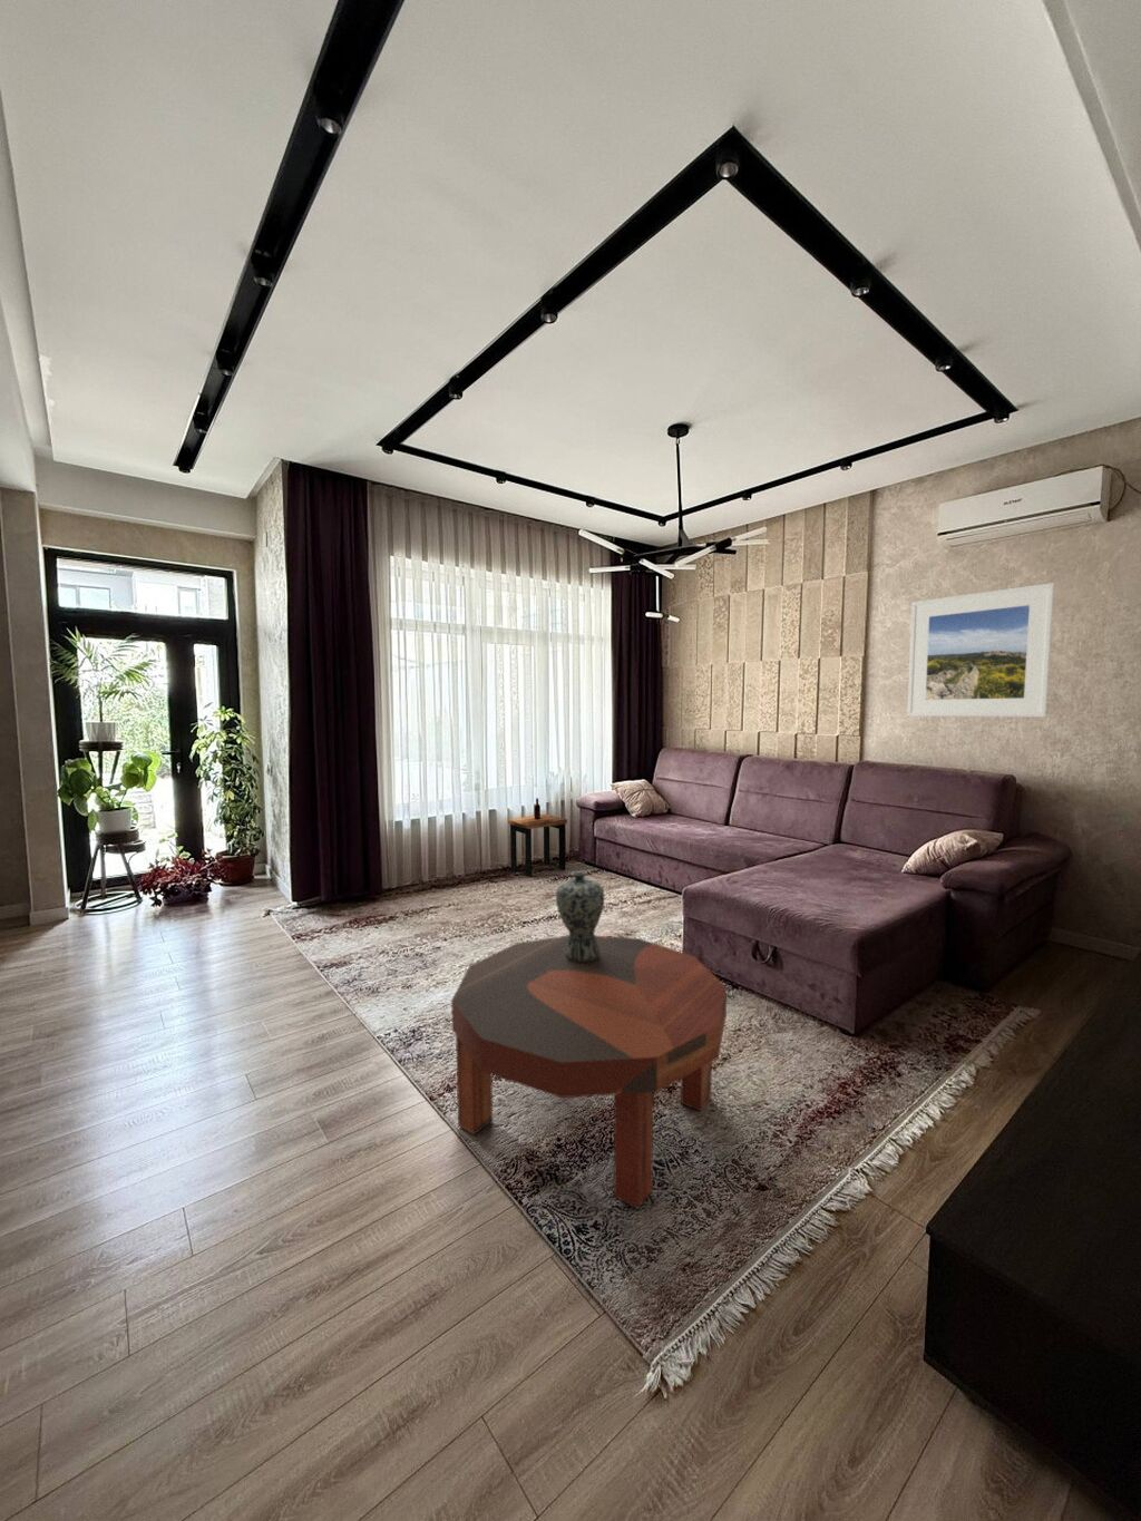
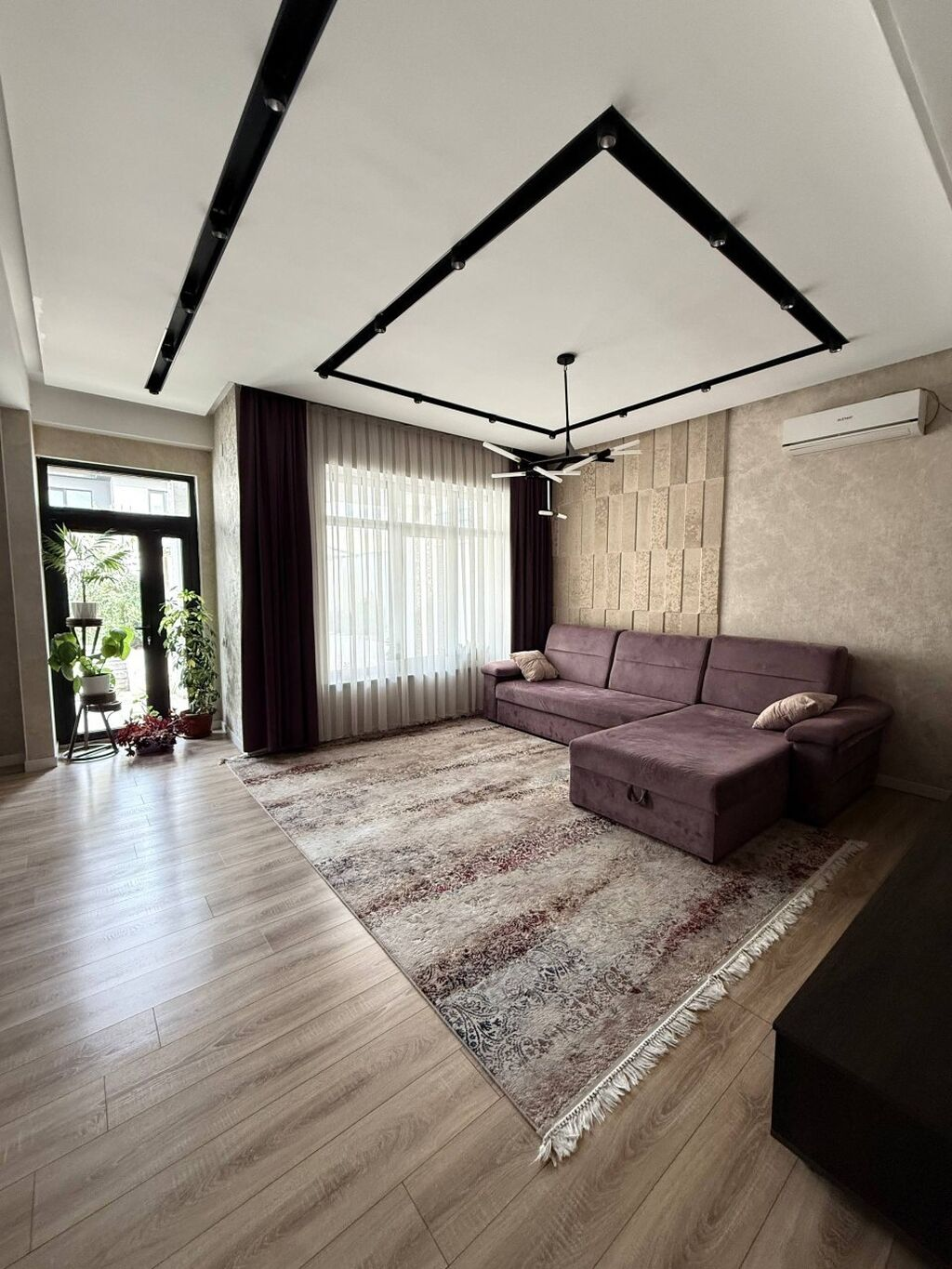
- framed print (974, 656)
- side table (544, 833)
- coffee table (592, 1049)
- vase (579, 913)
